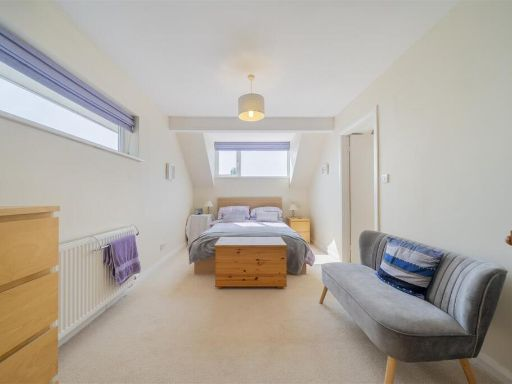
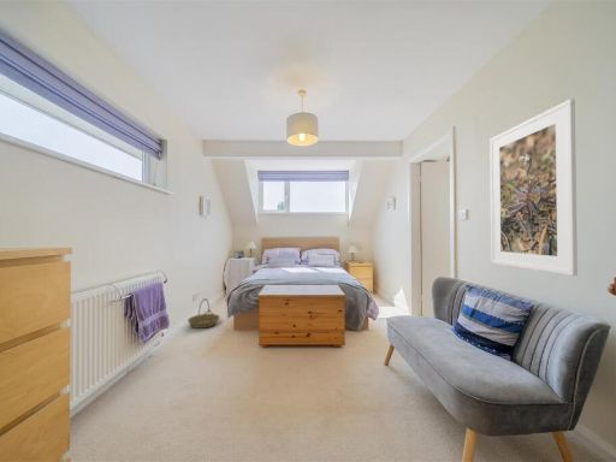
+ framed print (525, 195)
+ basket (205, 313)
